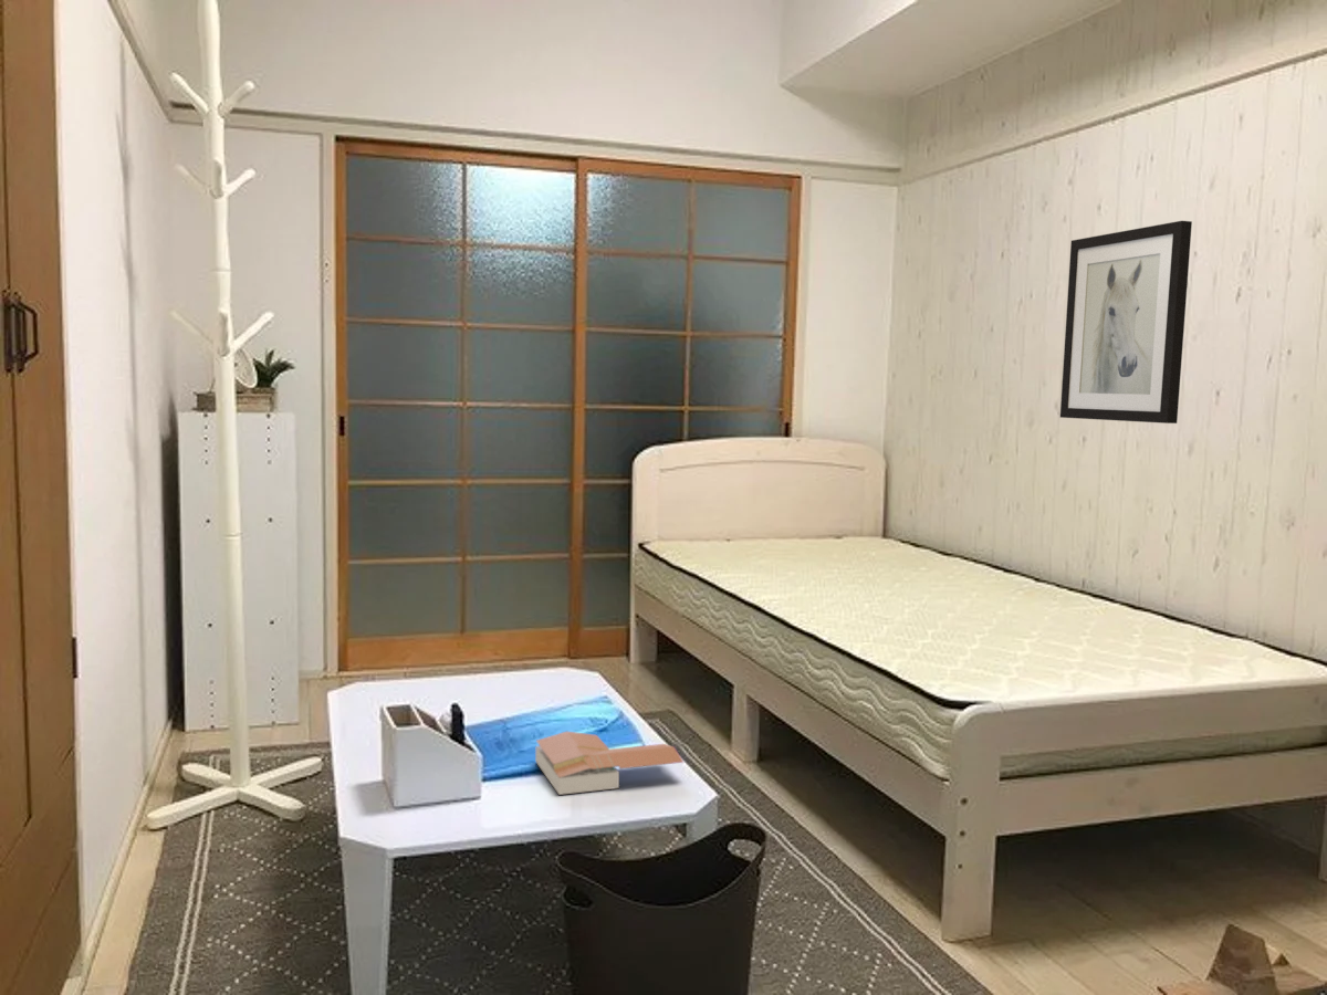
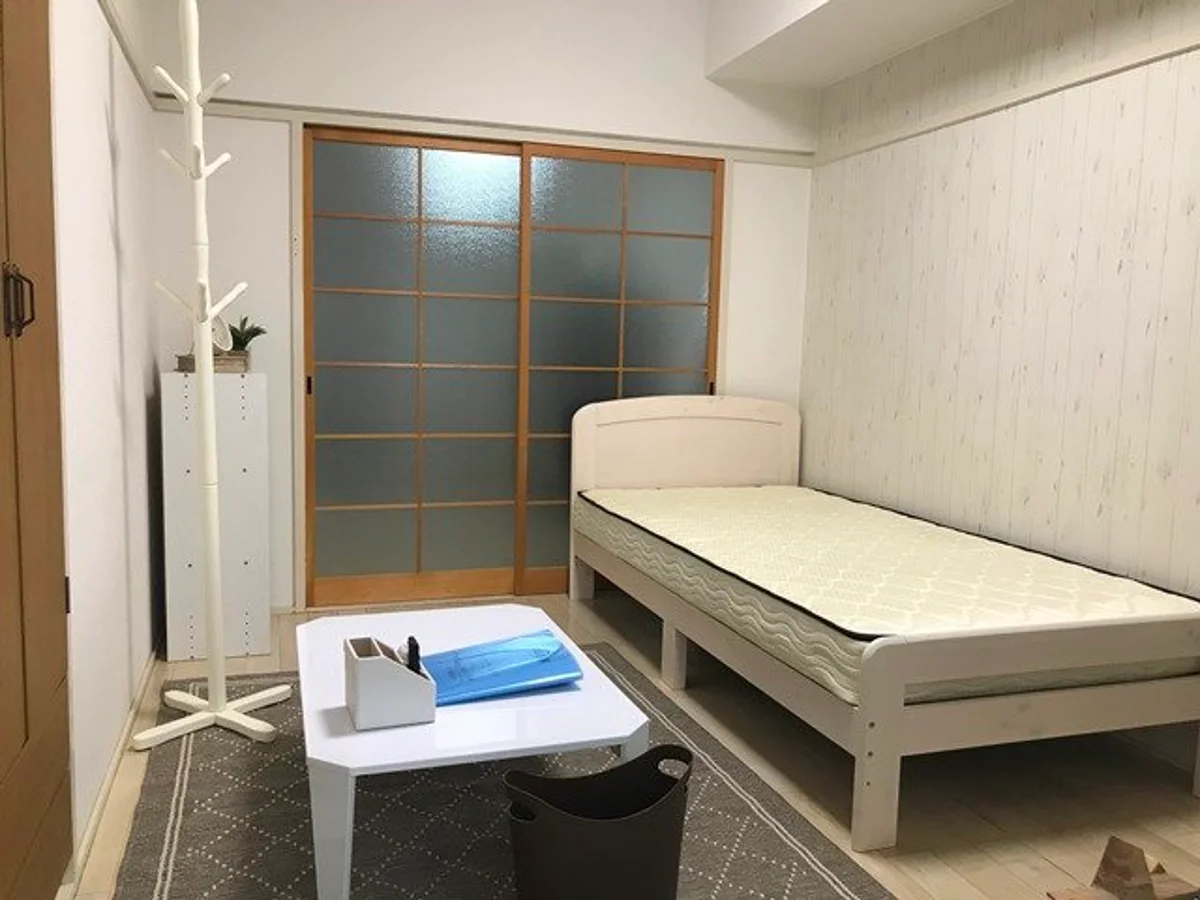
- wall art (1120, 326)
- book (607, 757)
